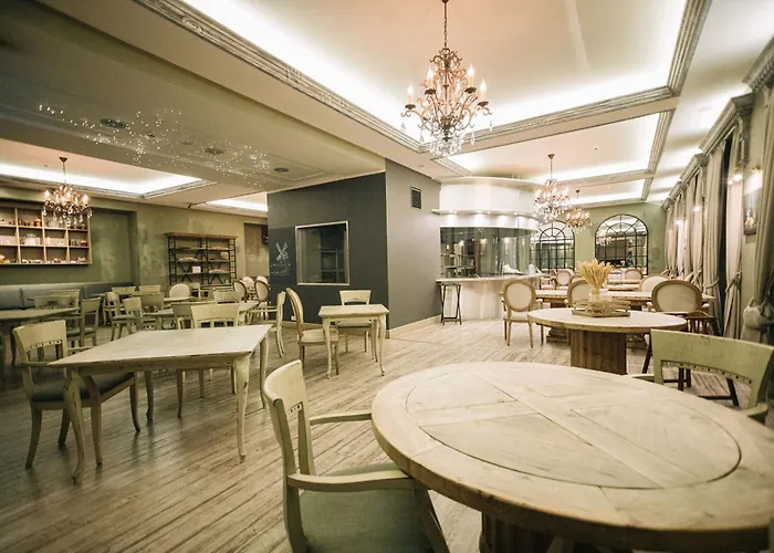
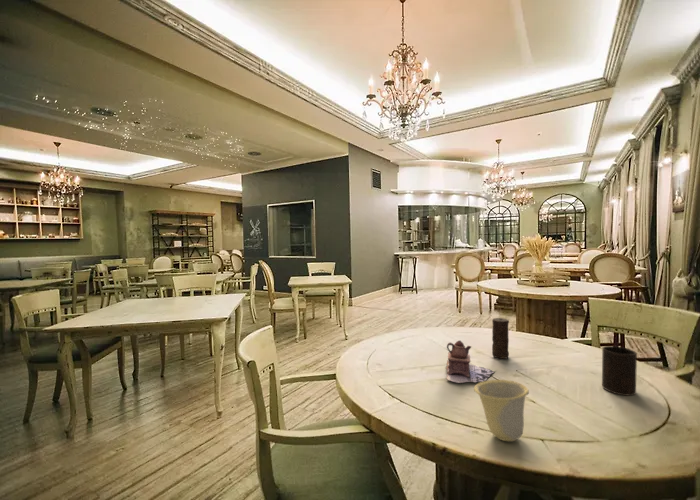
+ teapot (461, 357)
+ cup (500, 410)
+ candle (500, 337)
+ cup (618, 370)
